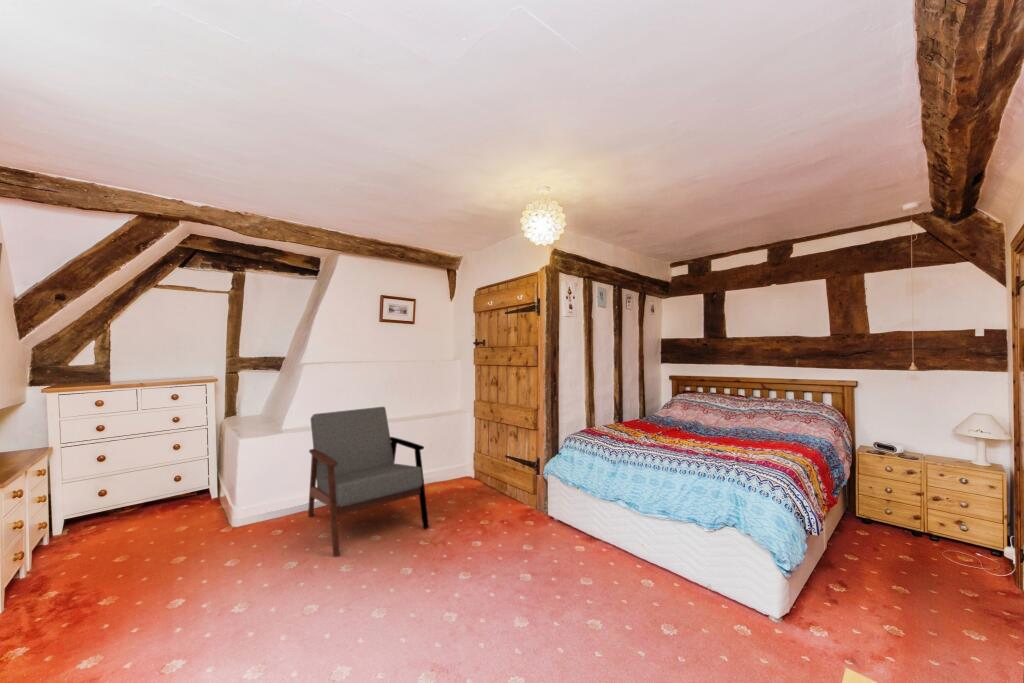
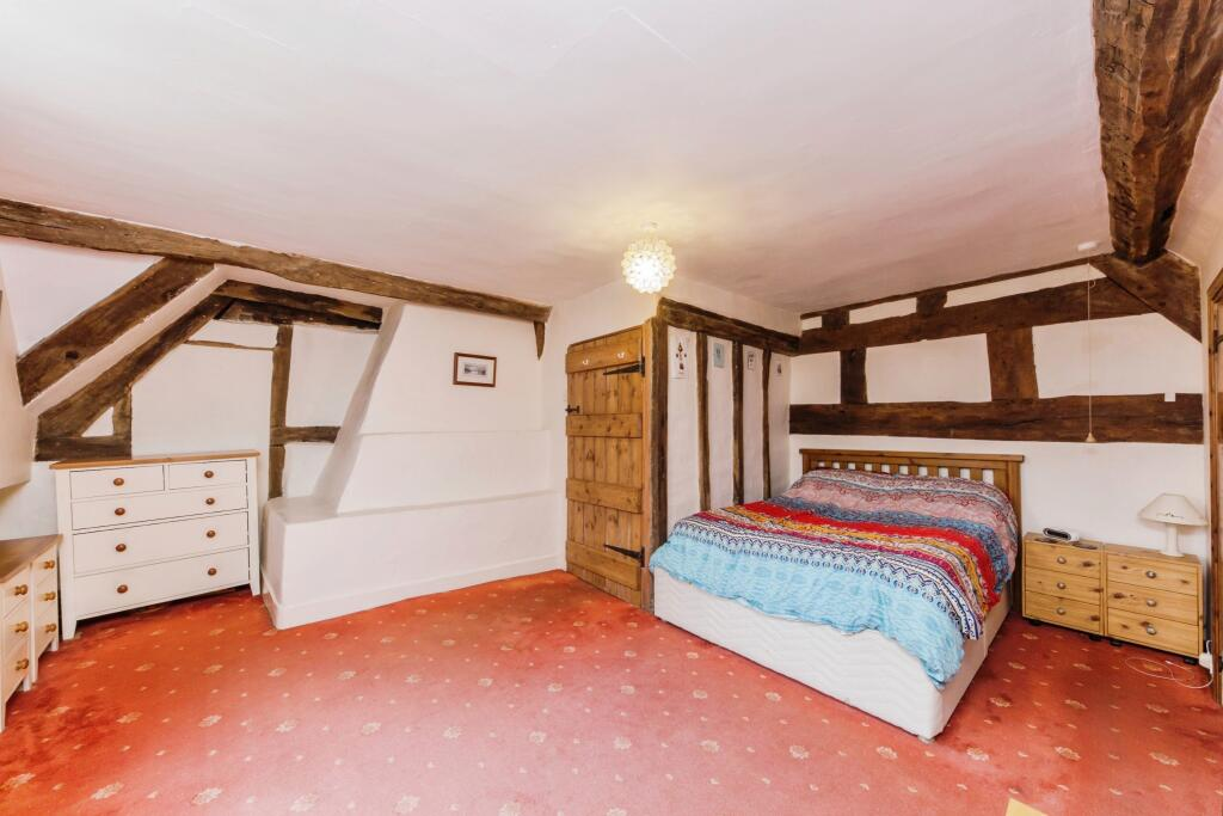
- armchair (364, 467)
